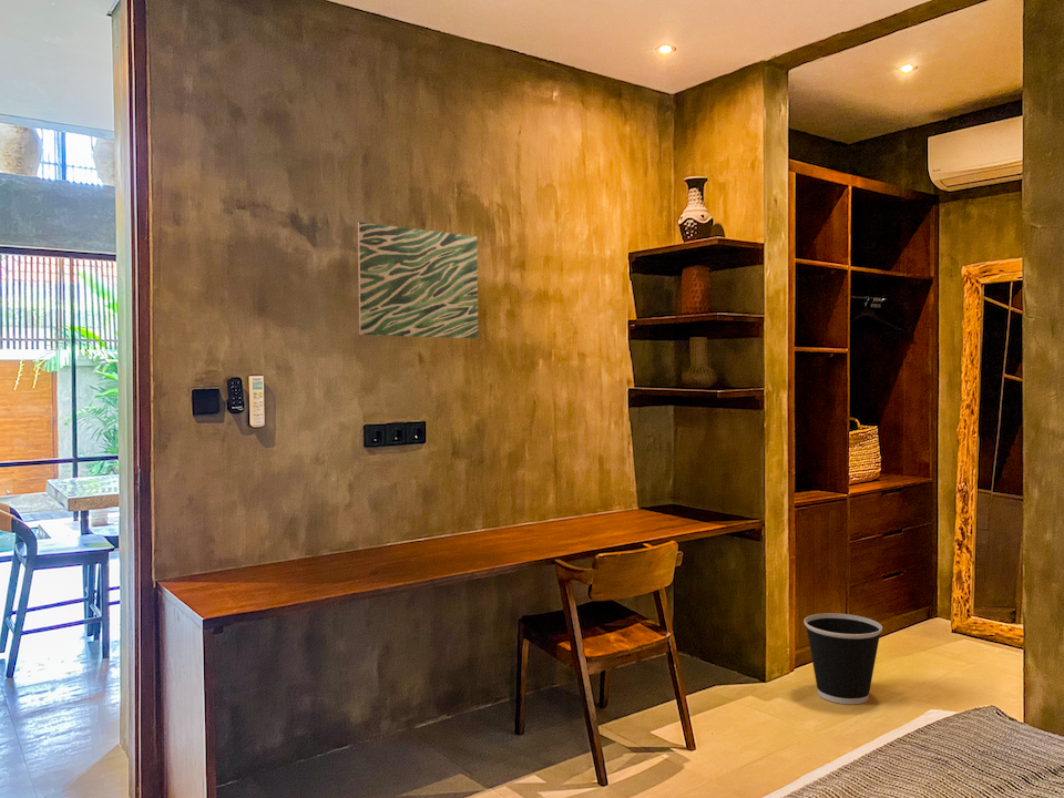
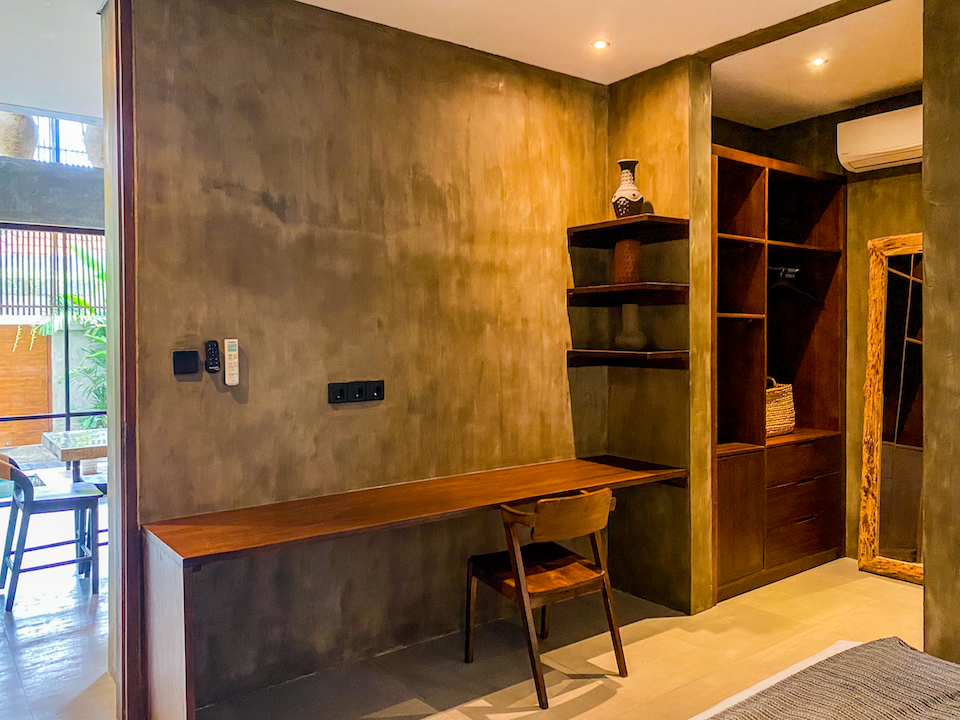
- wall art (420, 283)
- wastebasket (842, 658)
